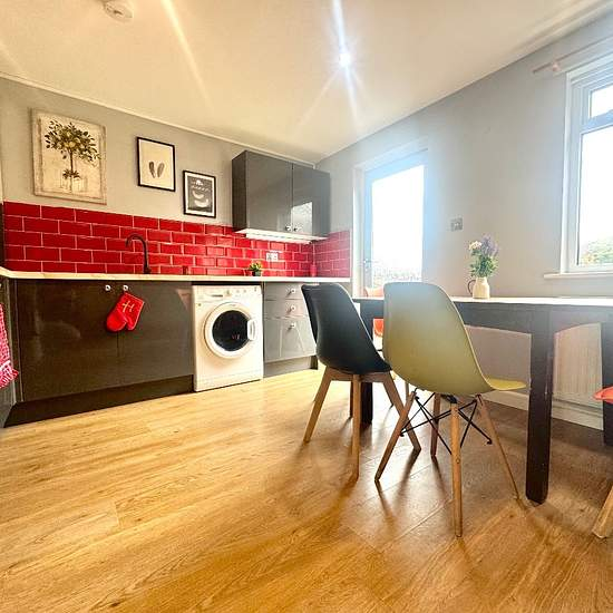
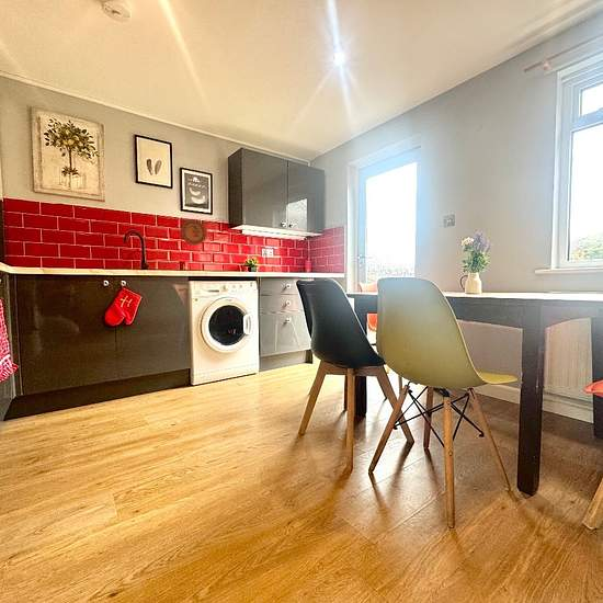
+ decorative plate (193, 231)
